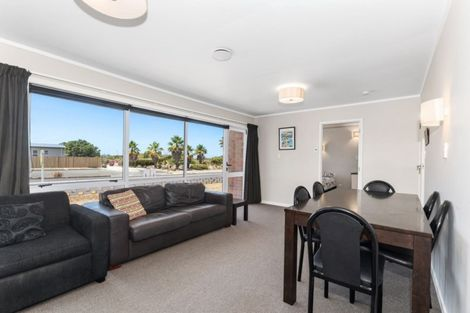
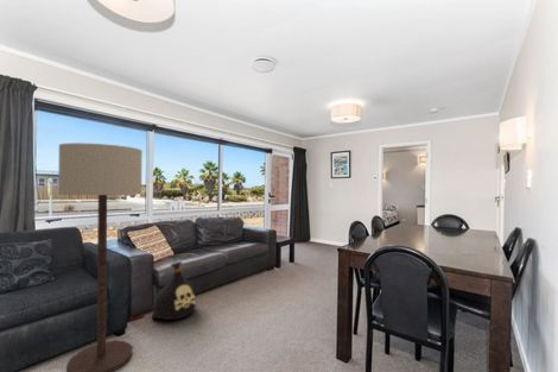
+ floor lamp (102, 254)
+ bag (176, 288)
